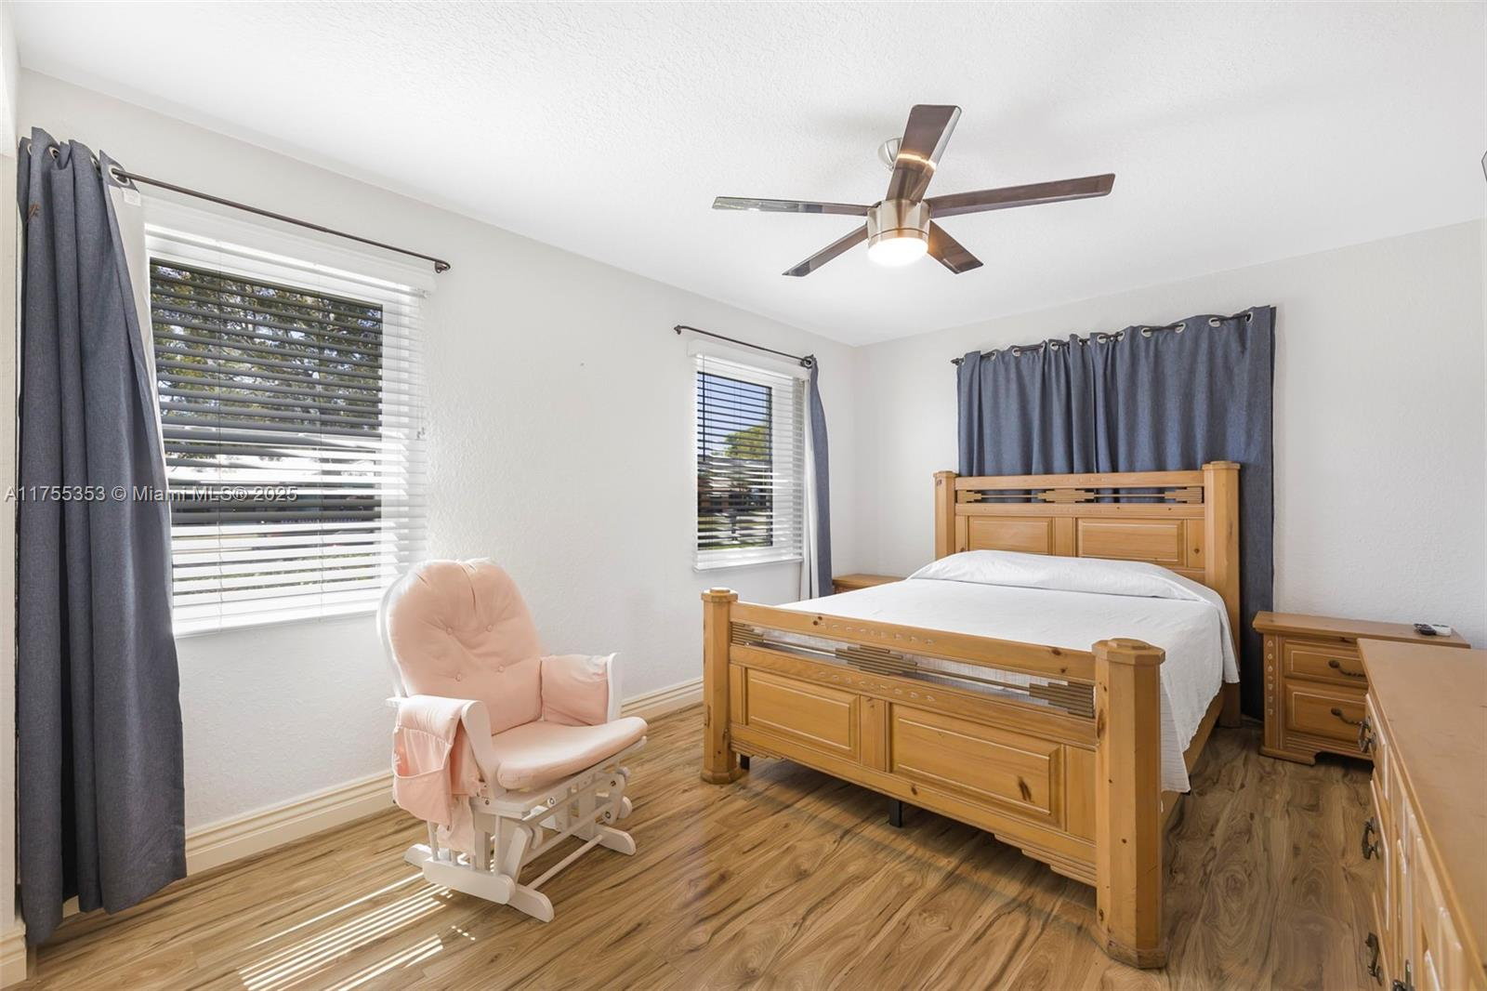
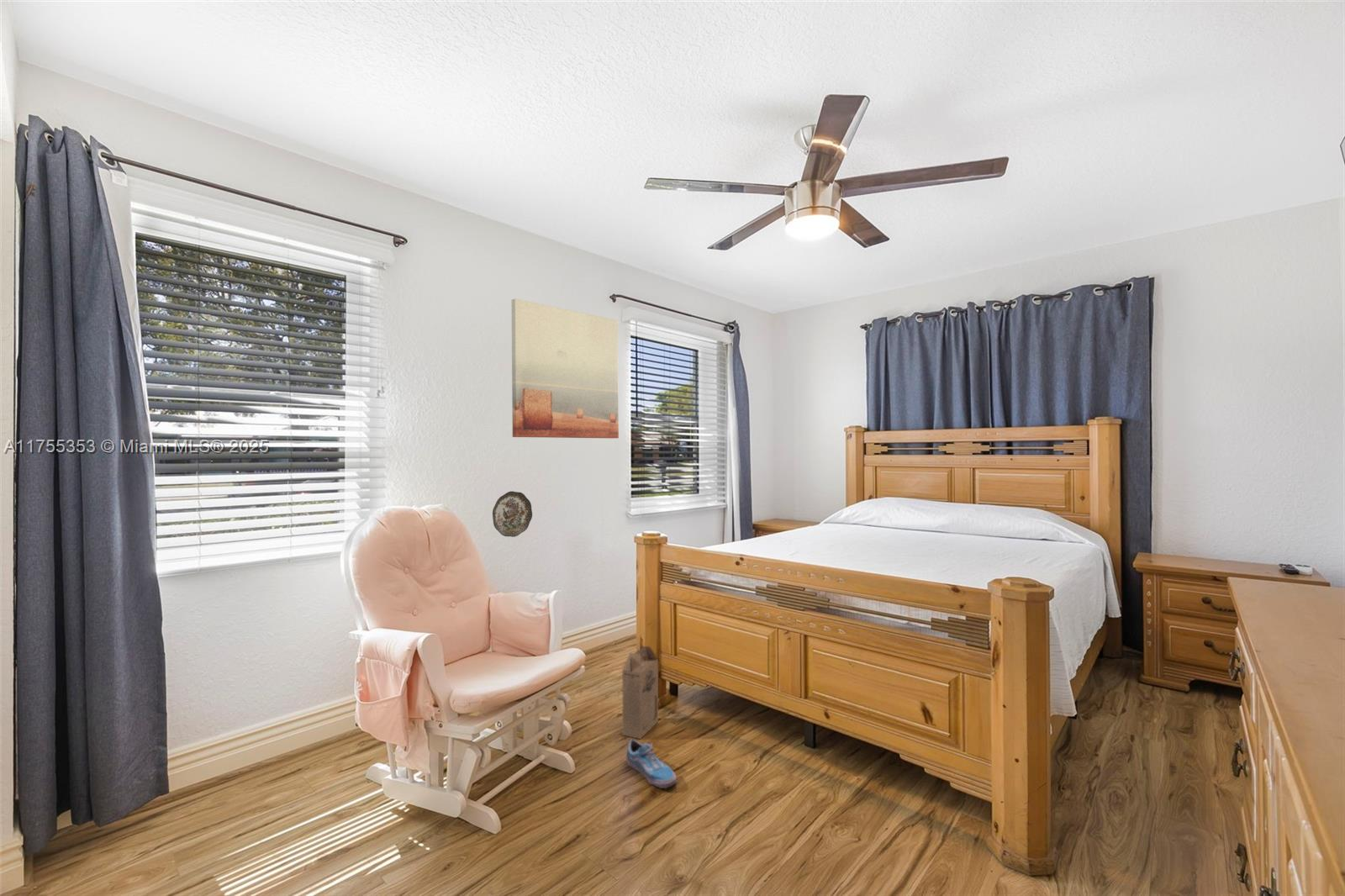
+ shoe (651, 759)
+ wall art (568, 374)
+ cardboard box (641, 688)
+ decorative plate (511, 514)
